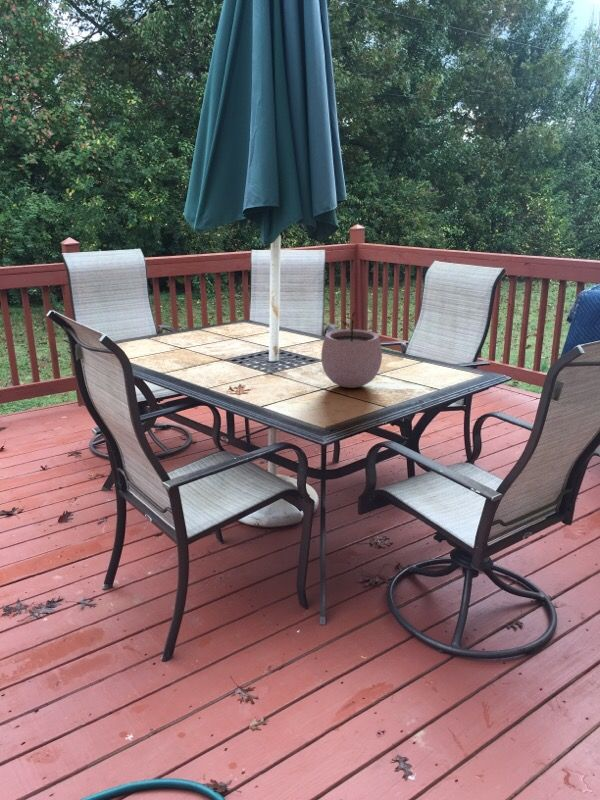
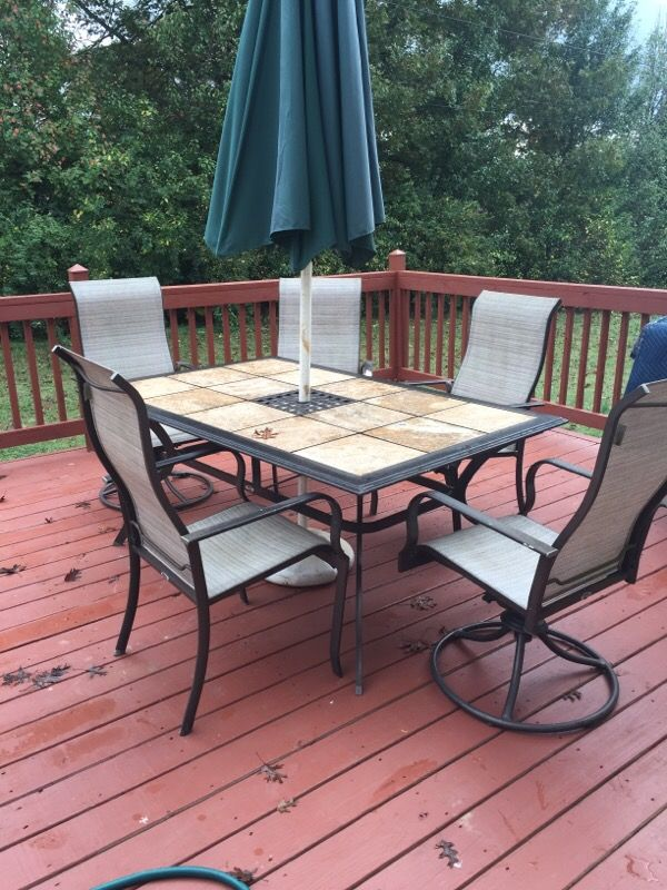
- plant pot (351, 349)
